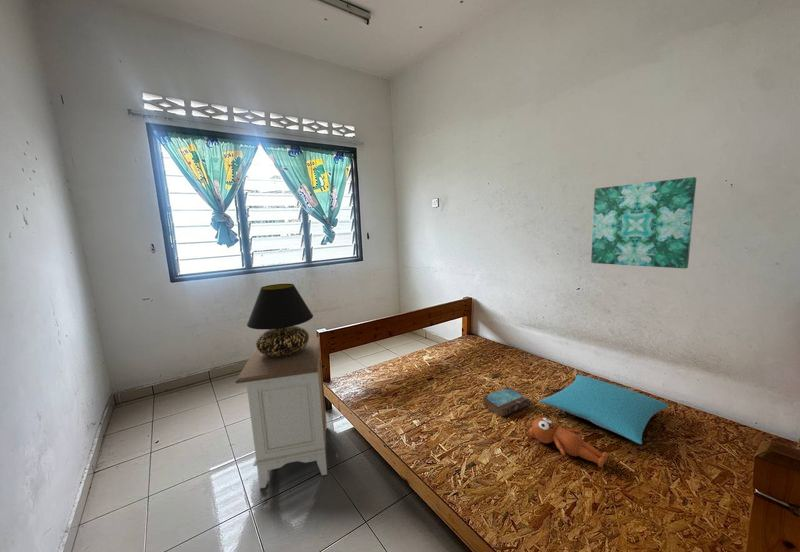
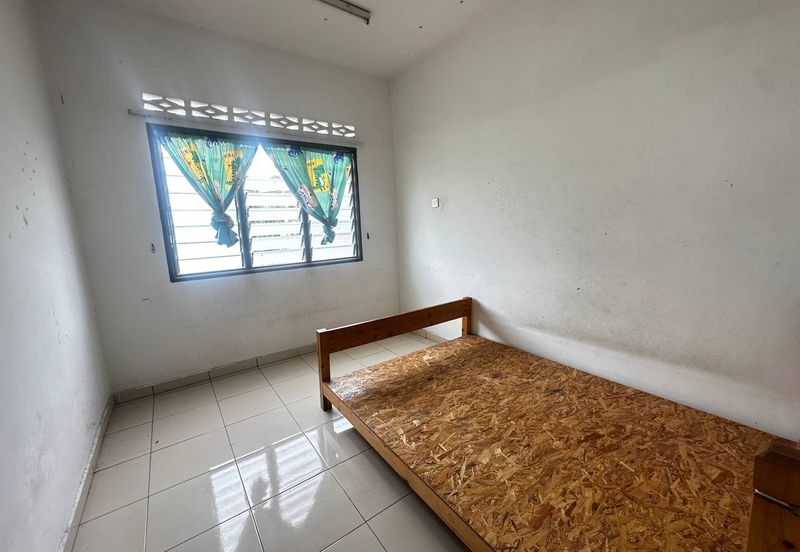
- wall art (637, 225)
- table lamp (281, 319)
- teddy bear (566, 439)
- pillow (603, 403)
- book (505, 401)
- nightstand (289, 405)
